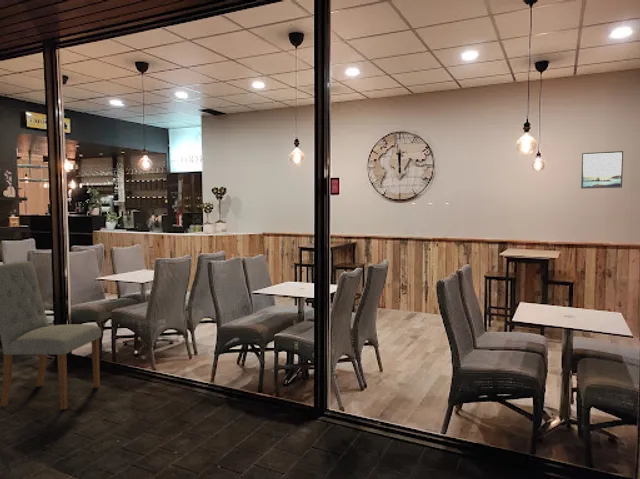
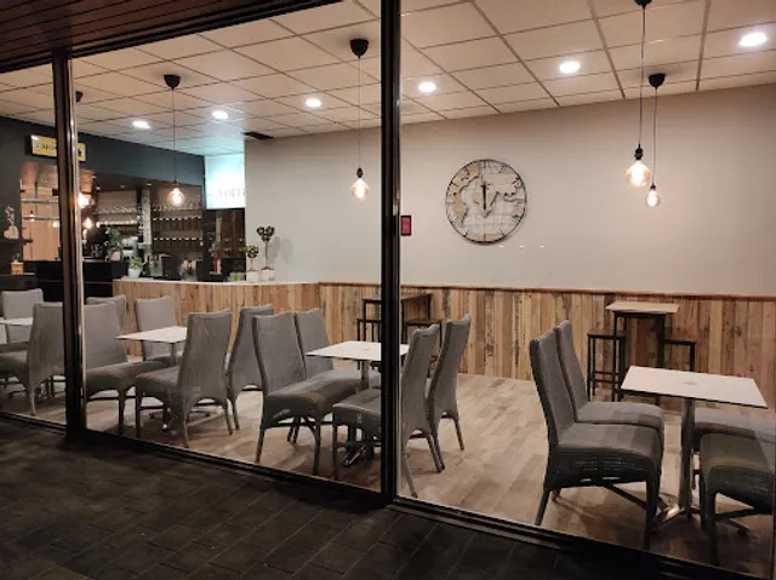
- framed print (601, 170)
- dining chair (46, 330)
